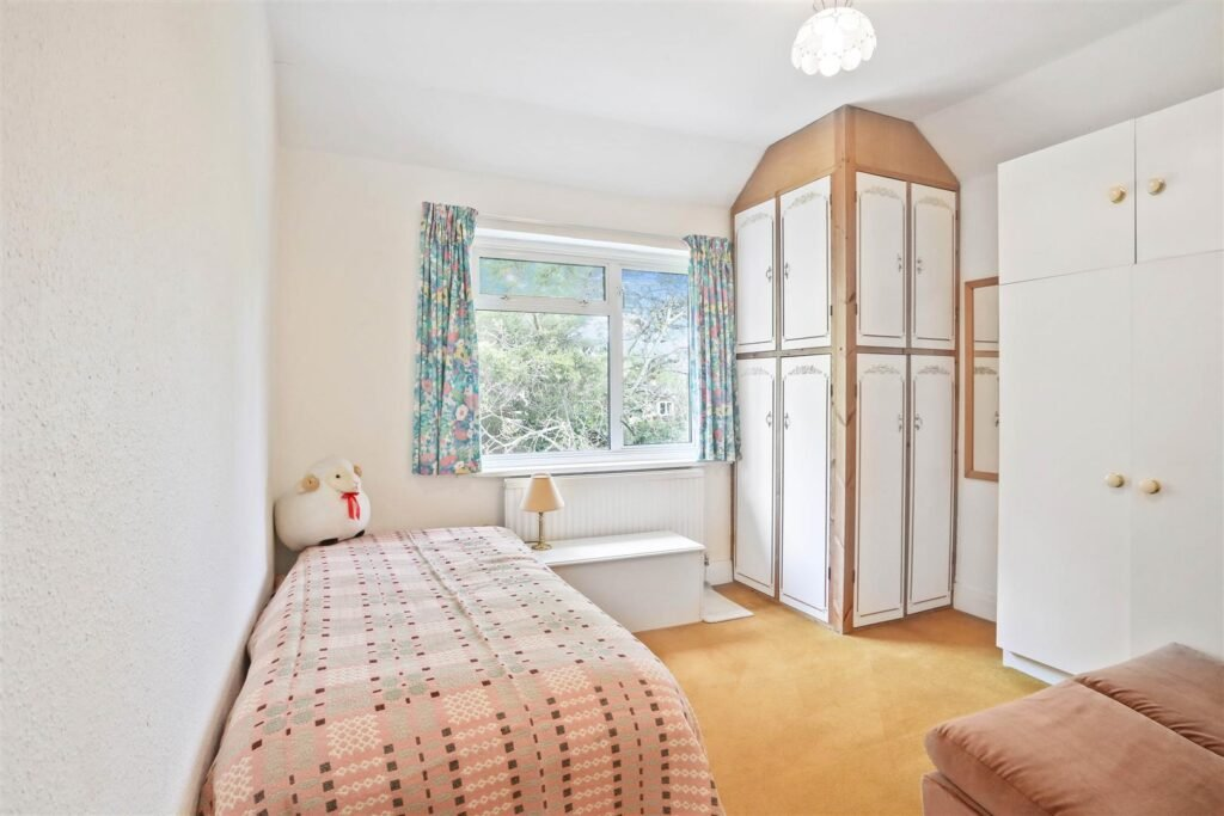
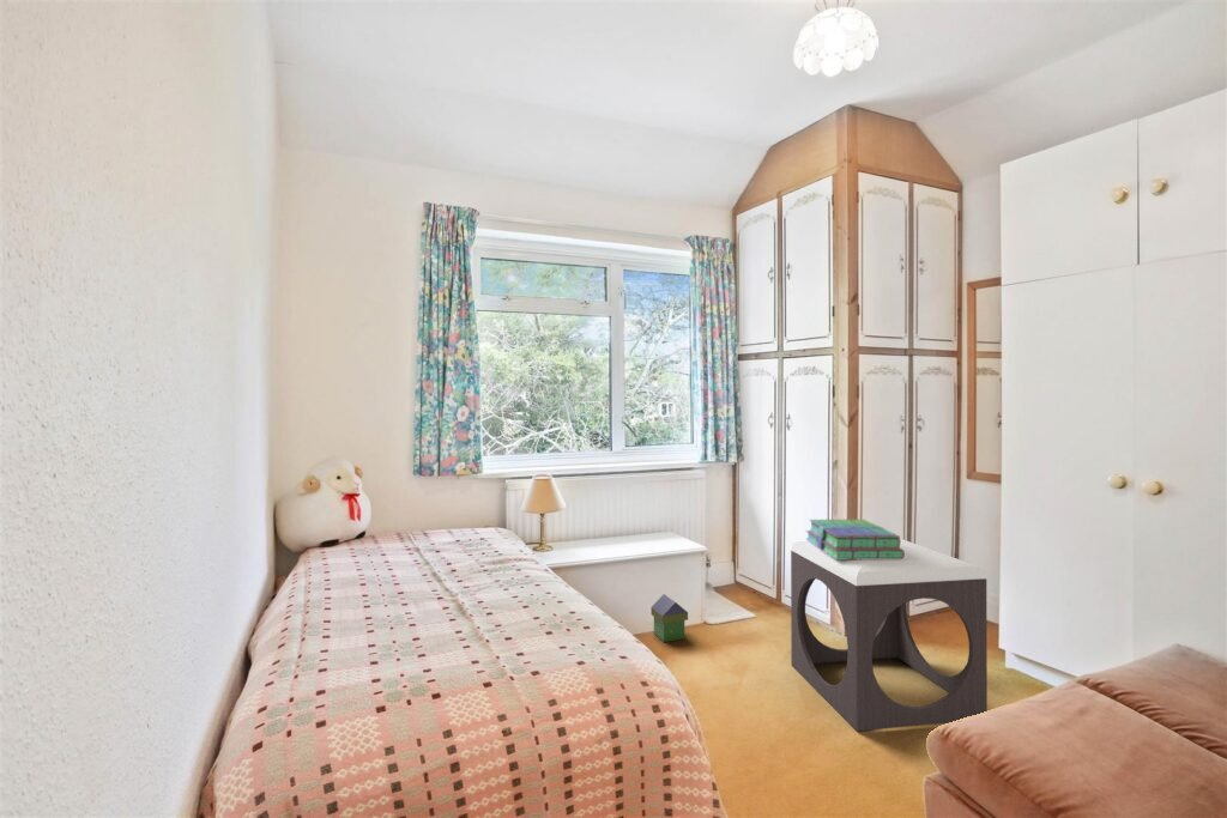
+ toy house (669, 617)
+ stack of books (851, 537)
+ footstool (880, 619)
